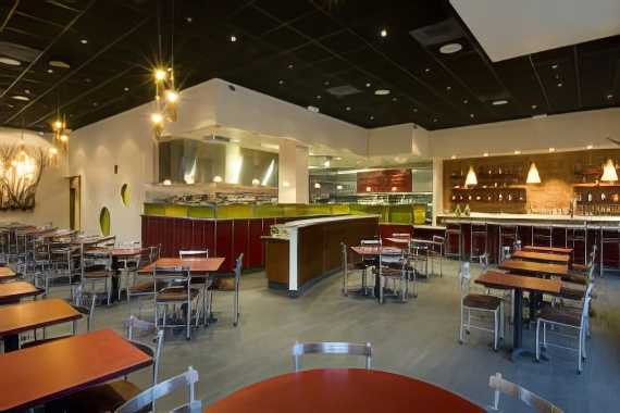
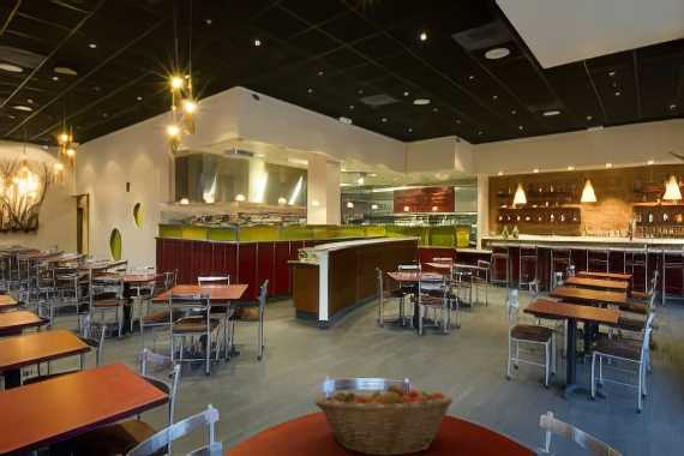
+ fruit basket (383, 410)
